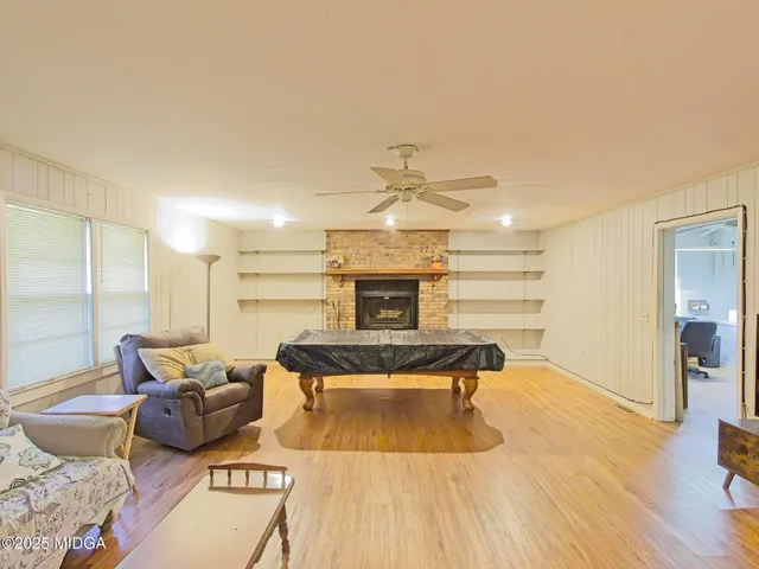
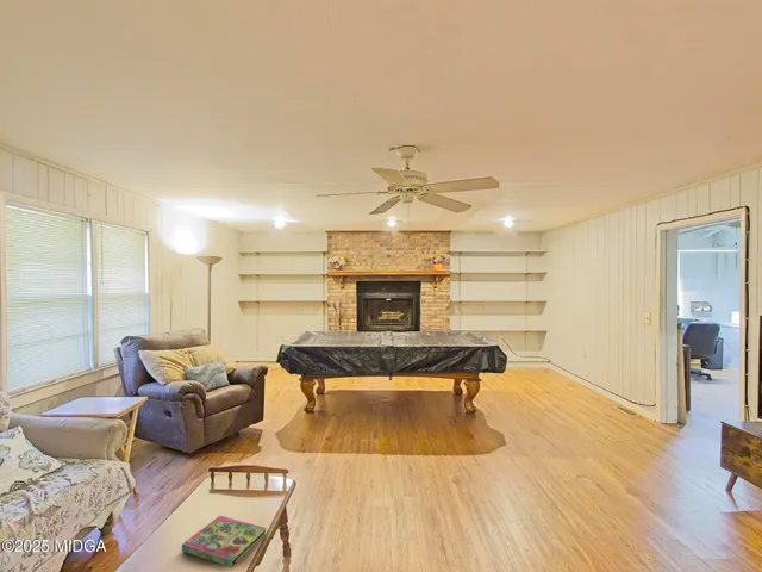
+ book (225, 539)
